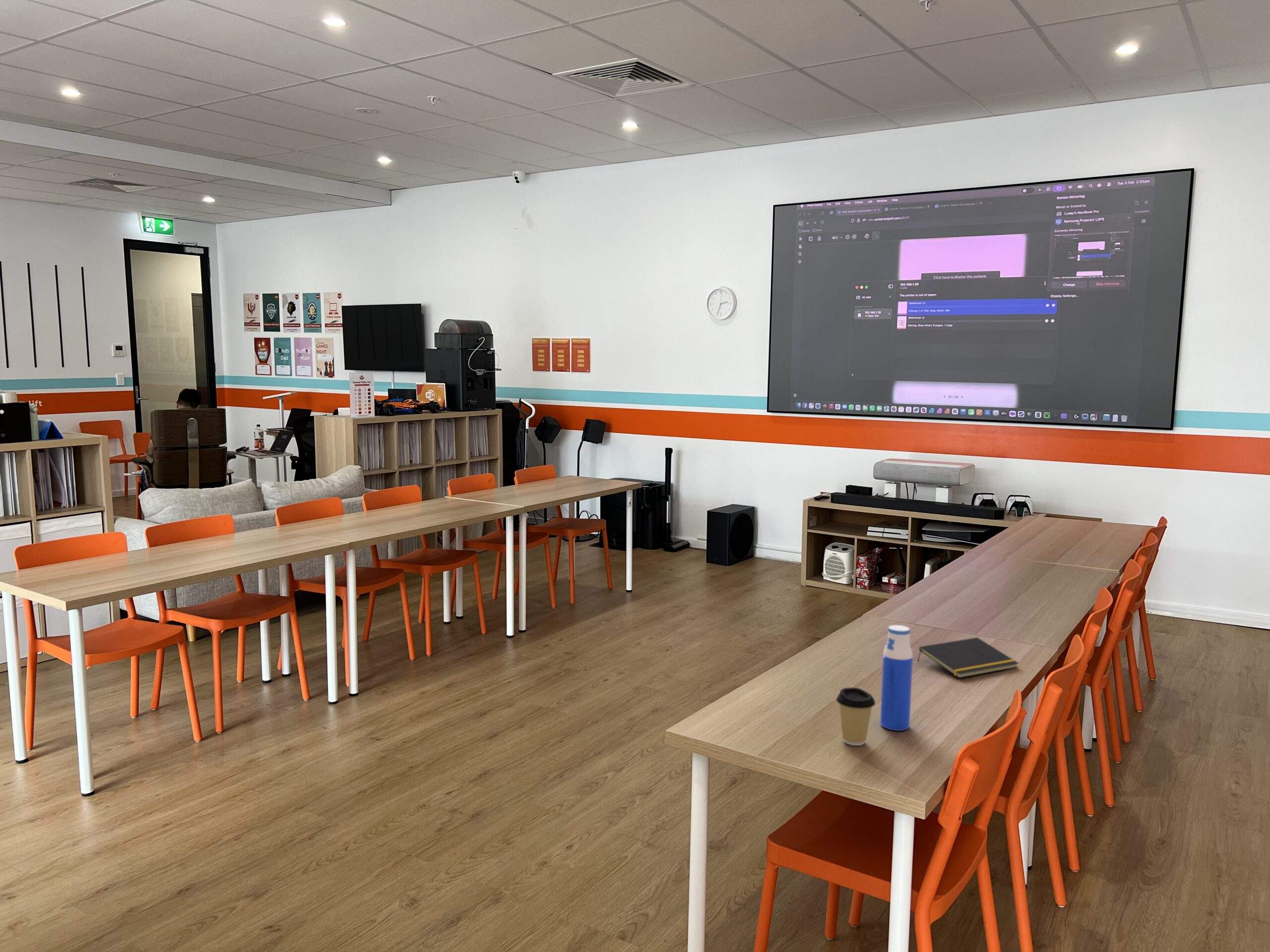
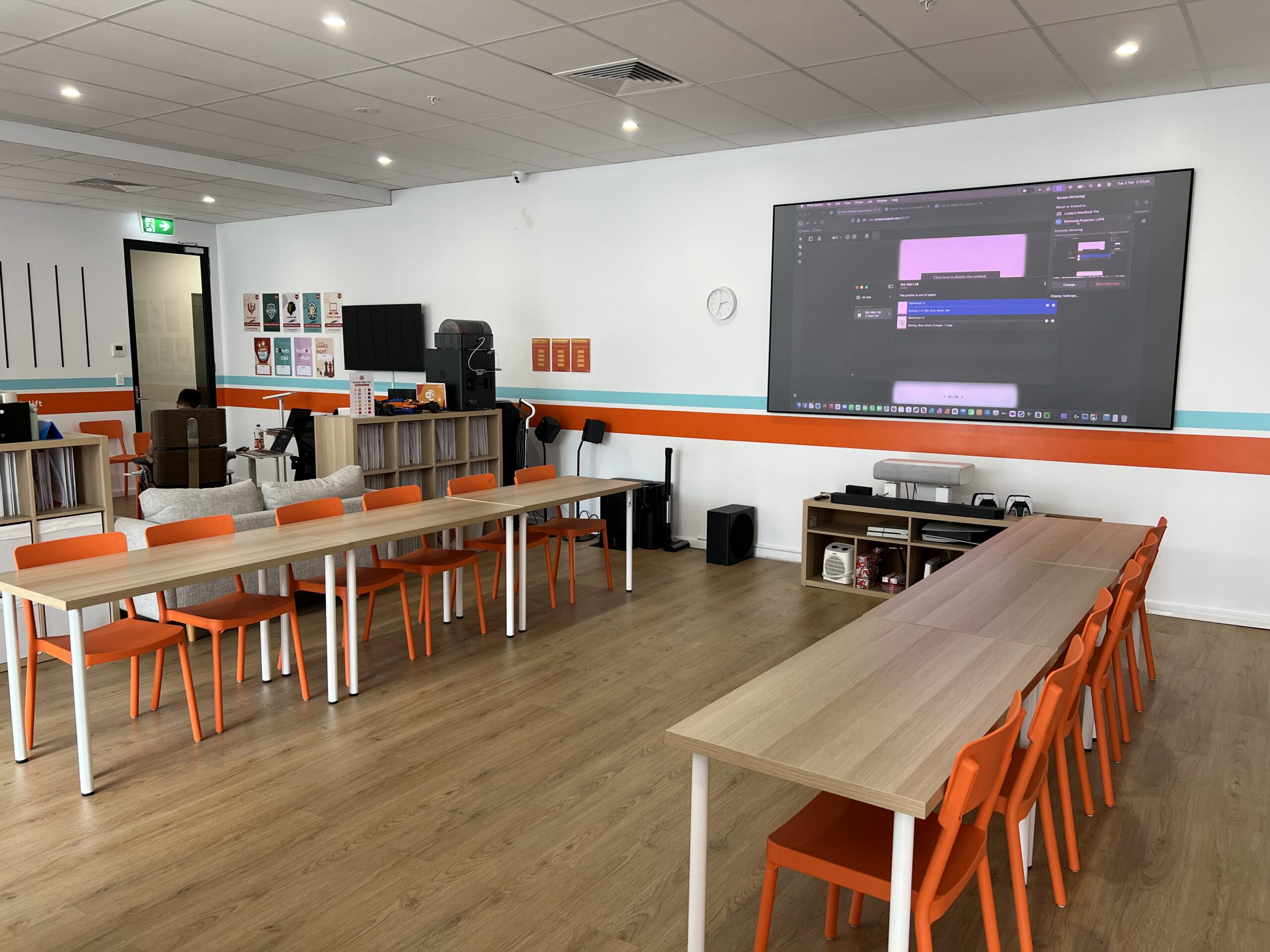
- water bottle (897, 677)
- notepad (968, 656)
- coffee cup (855, 717)
